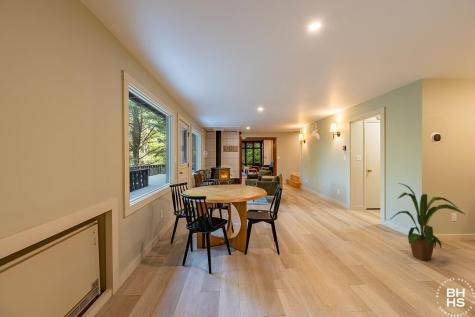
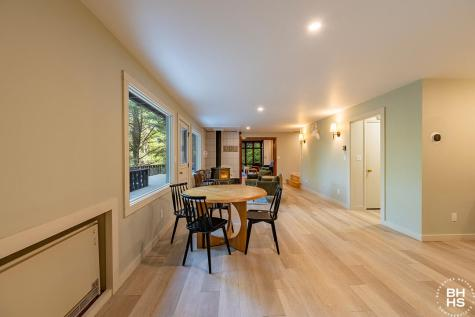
- house plant (427, 223)
